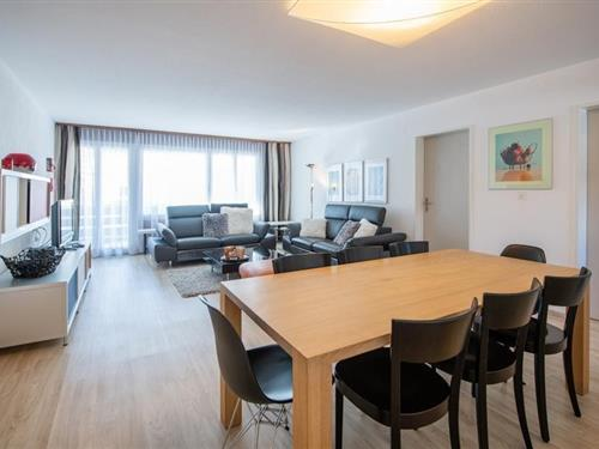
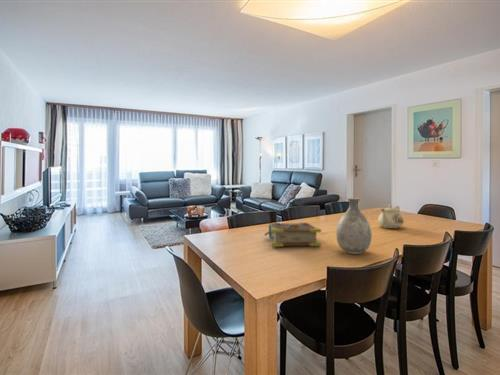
+ book (292, 233)
+ teapot (390, 215)
+ vase (353, 225)
